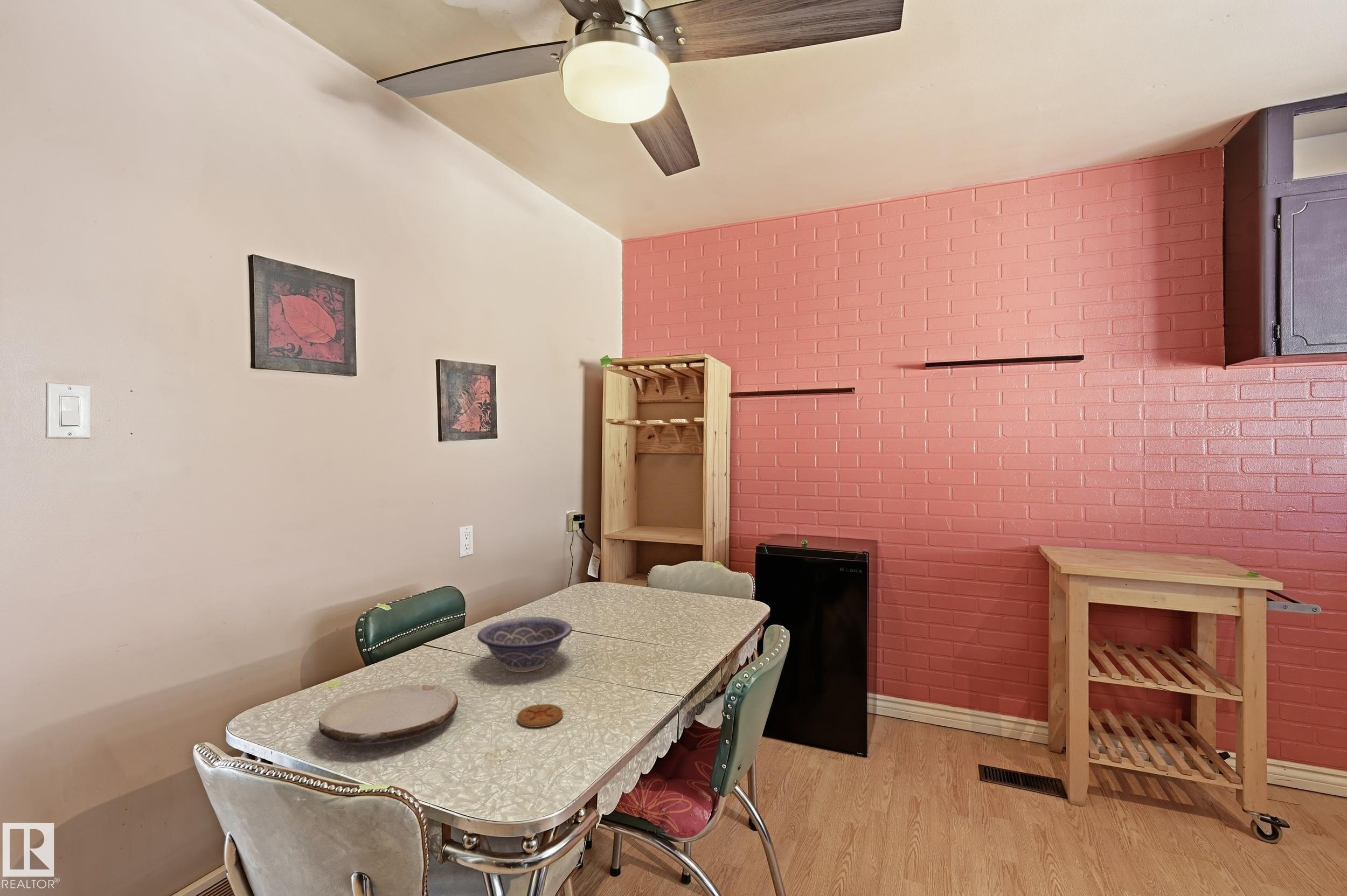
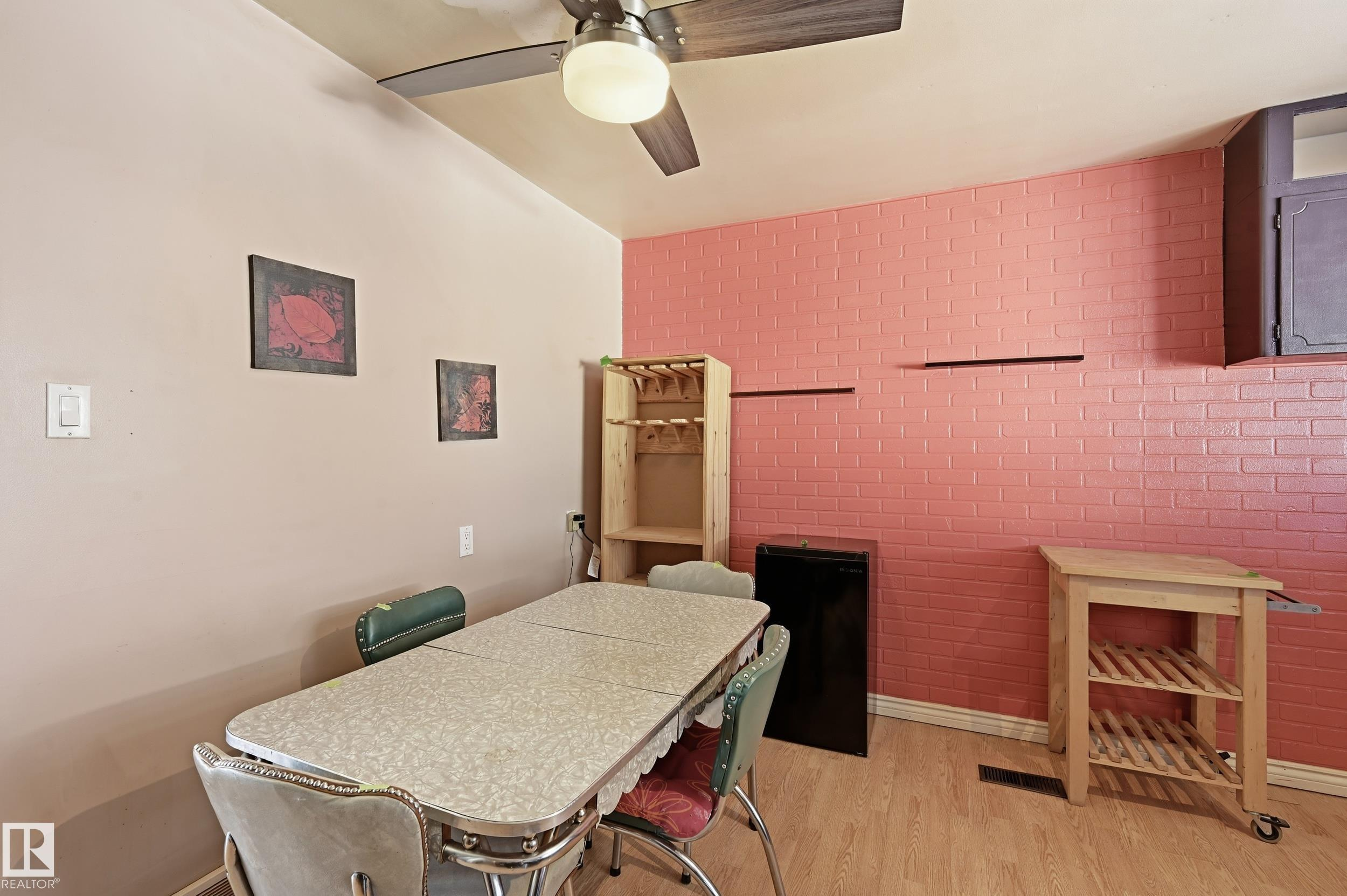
- decorative bowl (525, 648)
- plate (392, 713)
- coaster (540, 715)
